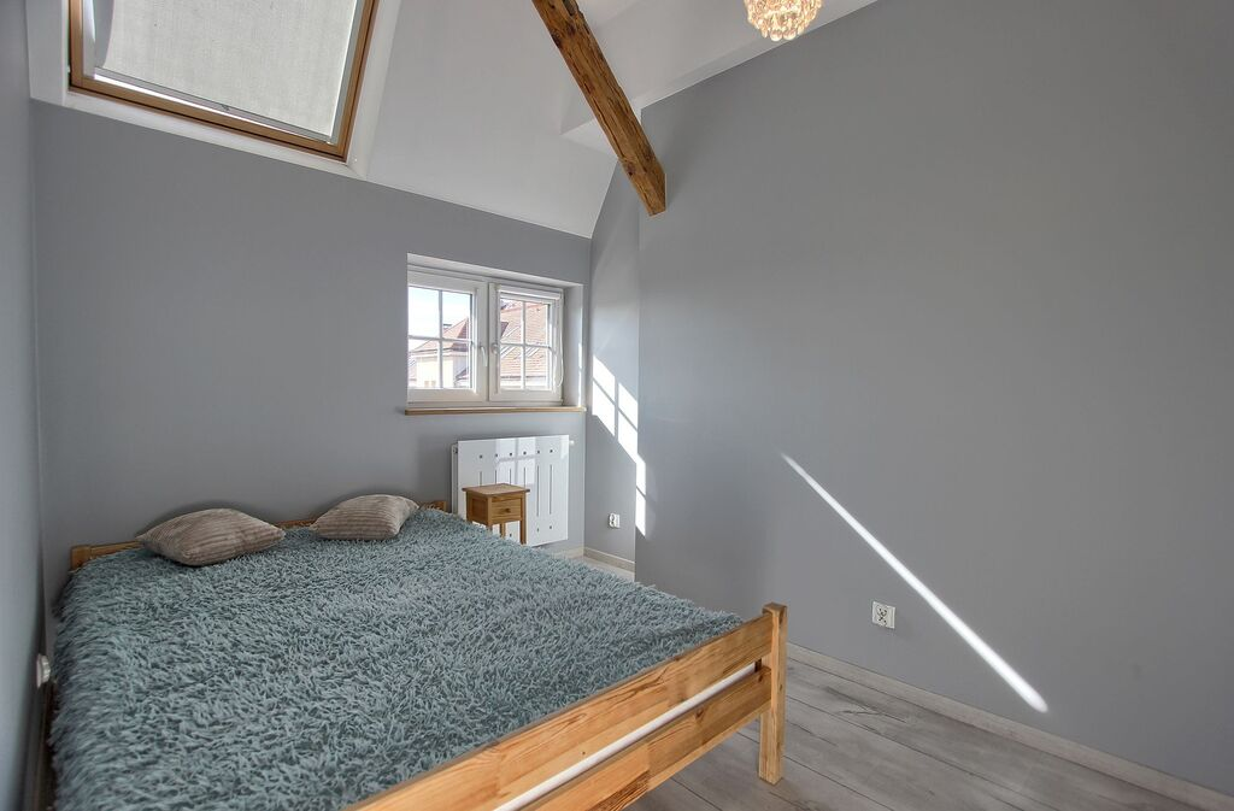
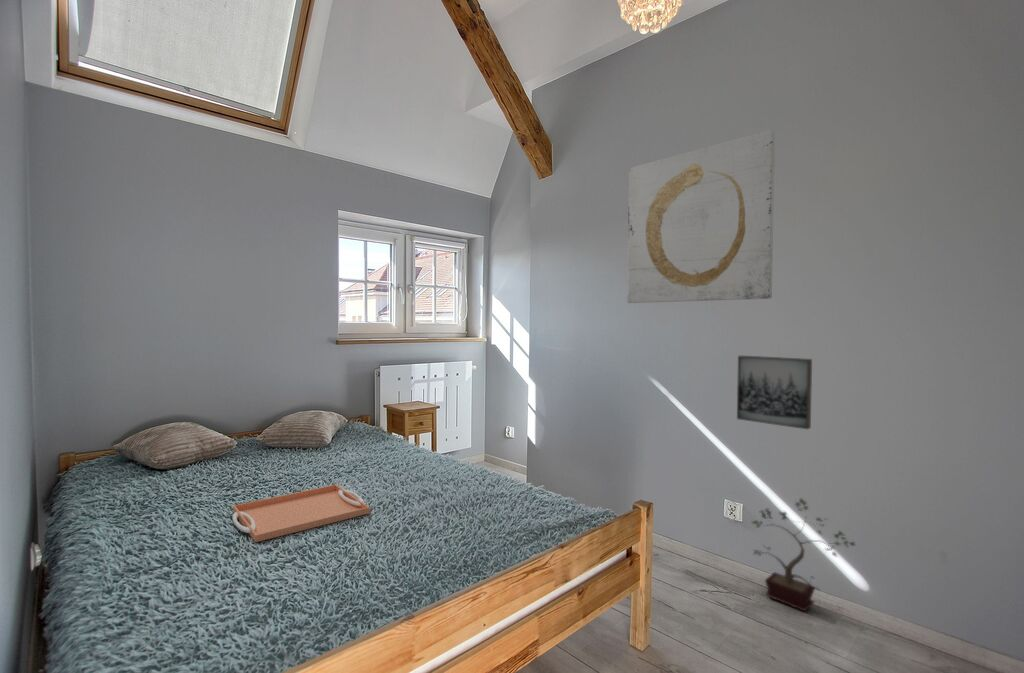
+ wall art (772, 390)
+ wall art (693, 226)
+ serving tray (301, 509)
+ potted plant (801, 555)
